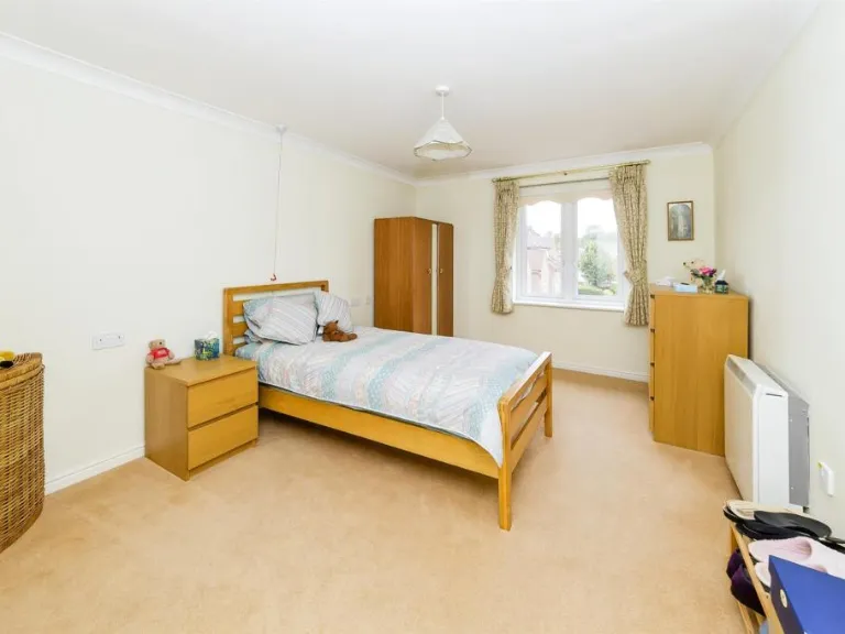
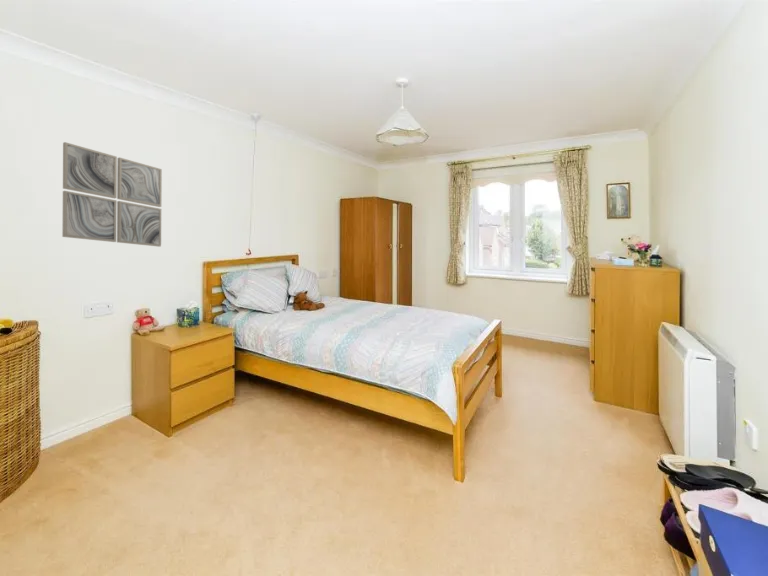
+ wall art (116, 200)
